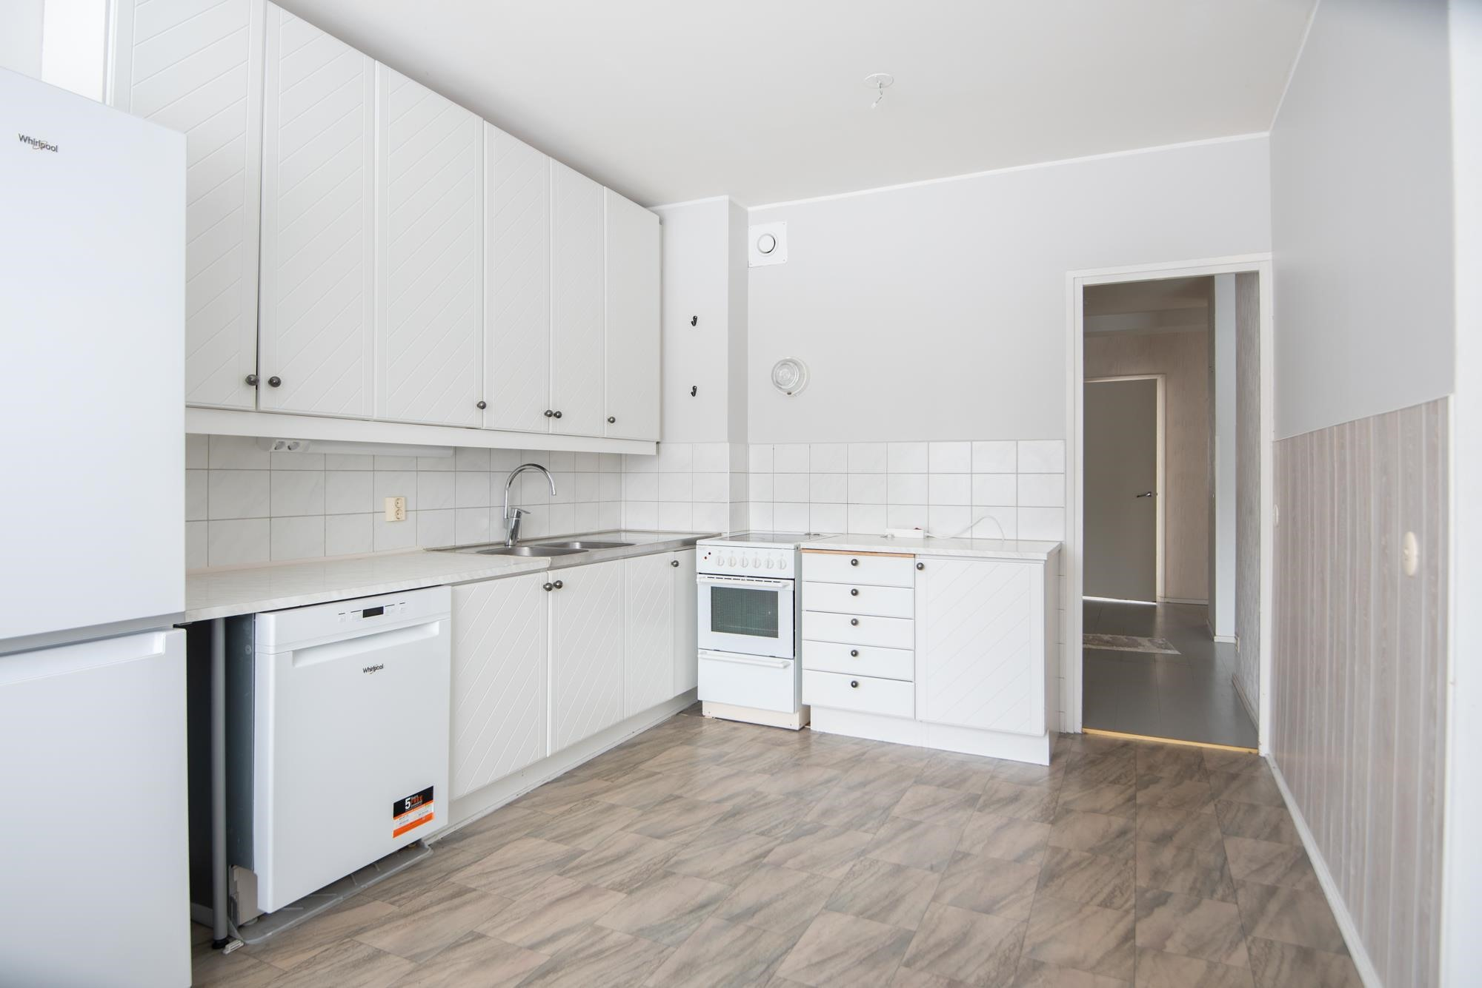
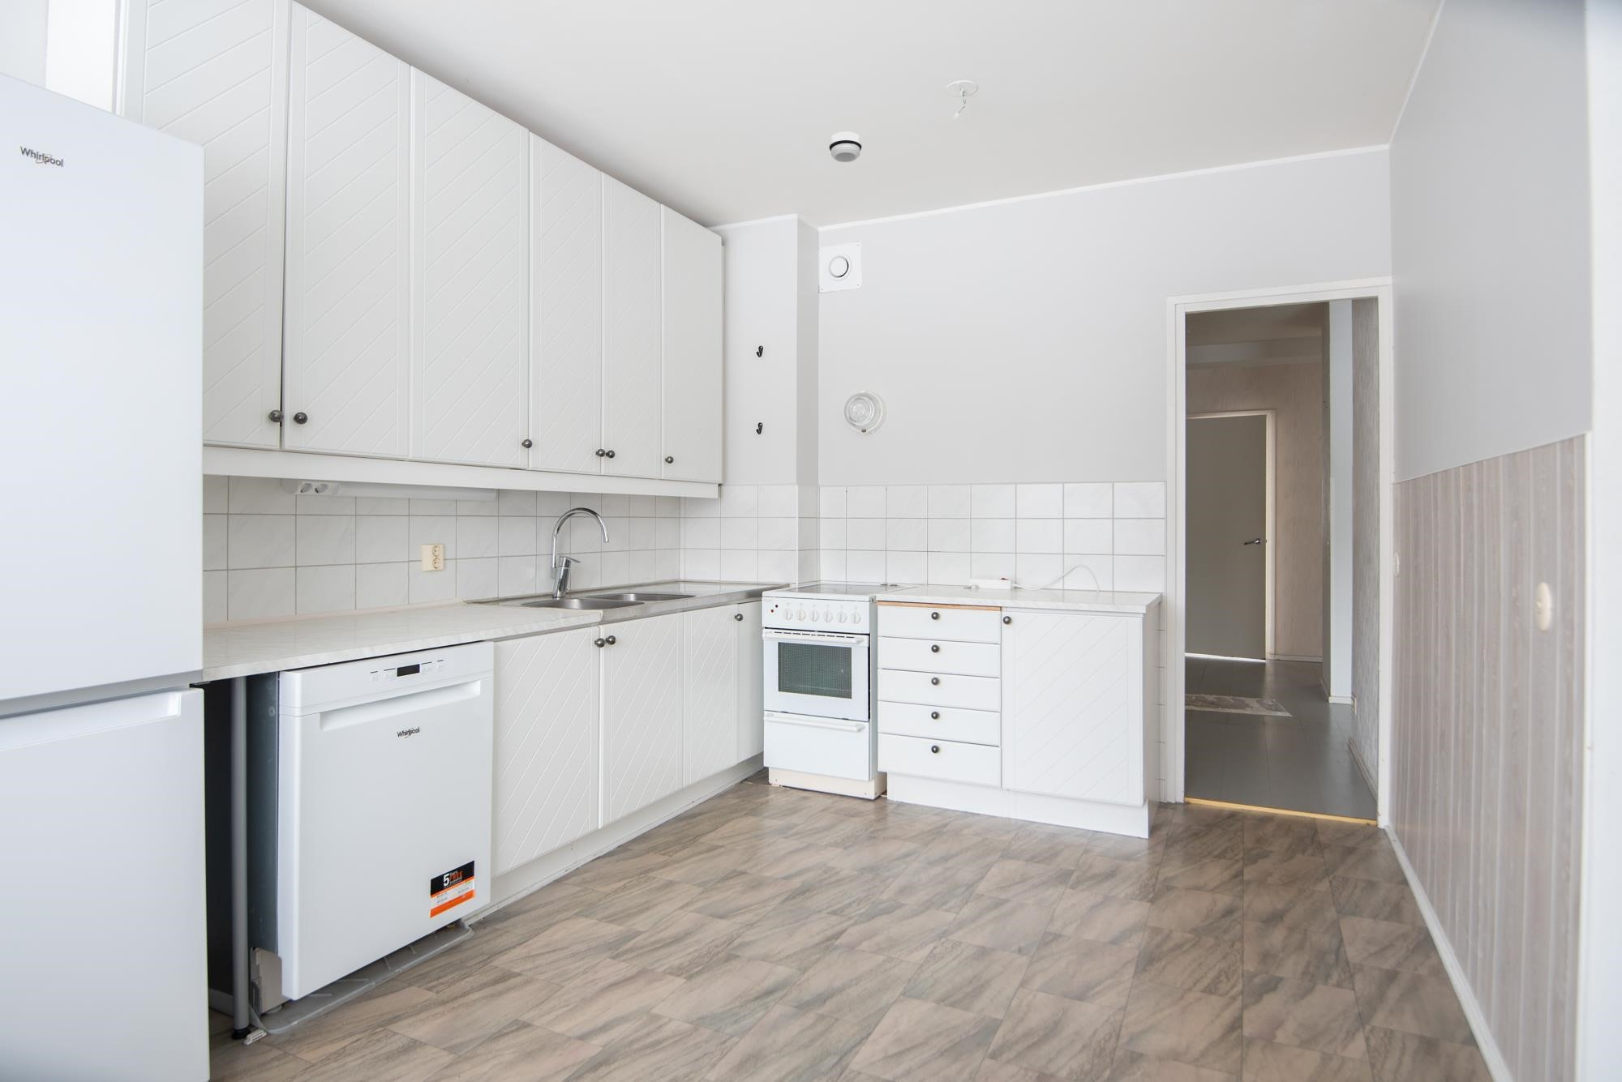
+ smoke detector (845, 147)
